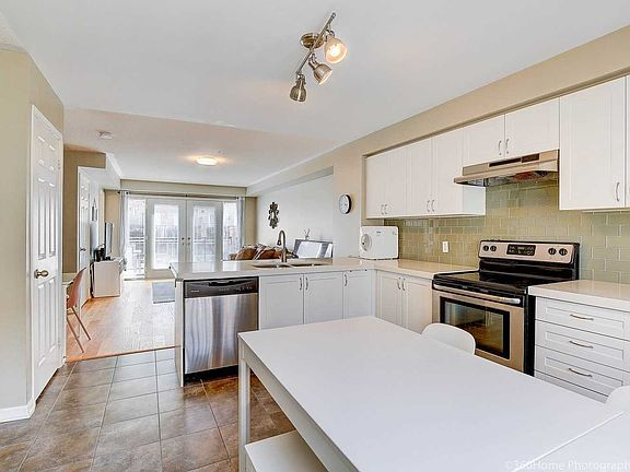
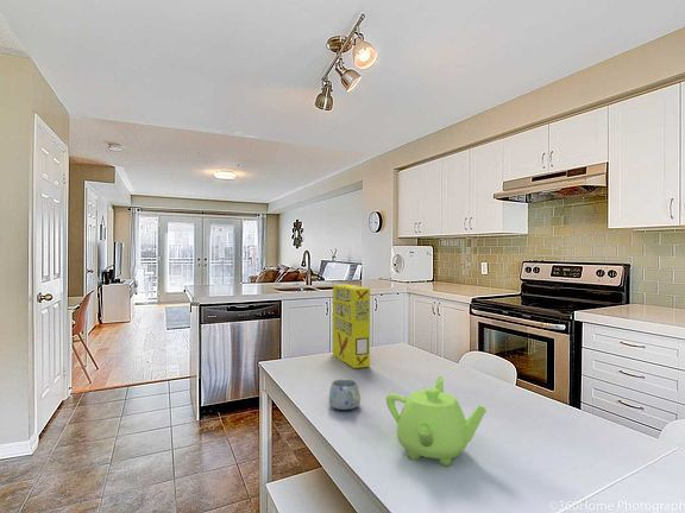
+ teapot (433, 420)
+ mug (346, 395)
+ cereal box (350, 323)
